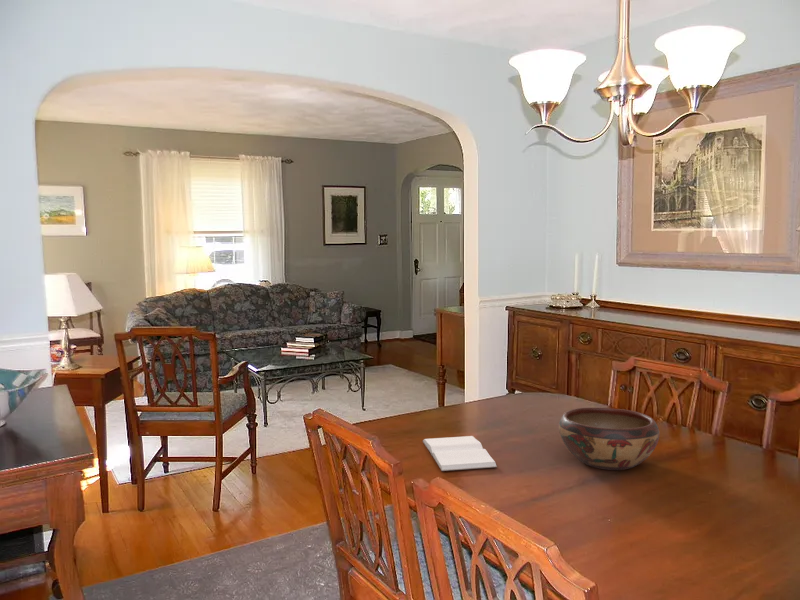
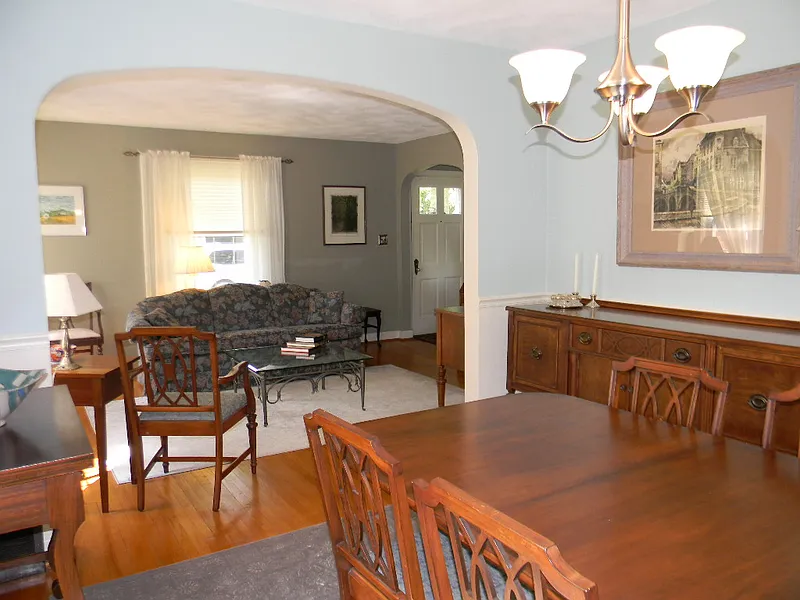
- decorative bowl (607, 439)
- book (457, 449)
